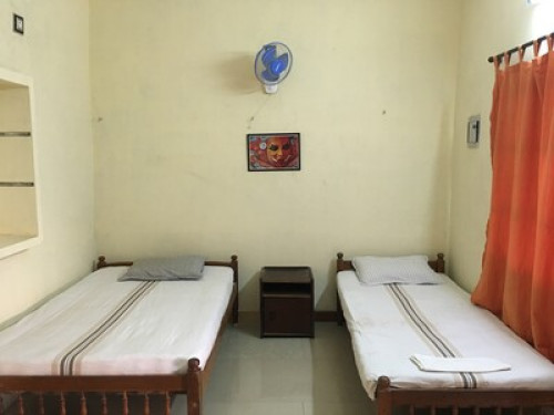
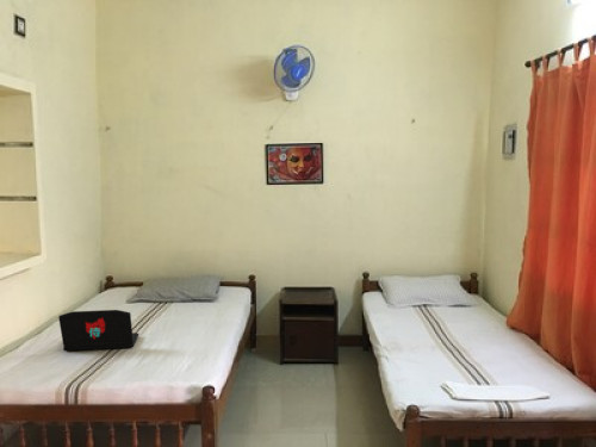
+ laptop (100, 324)
